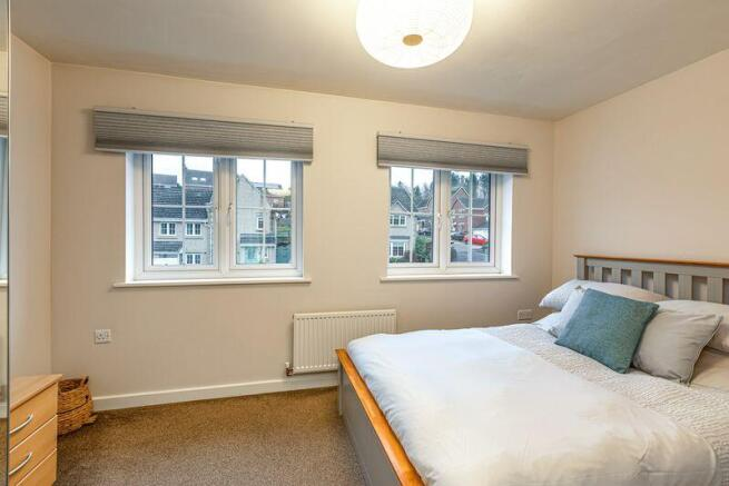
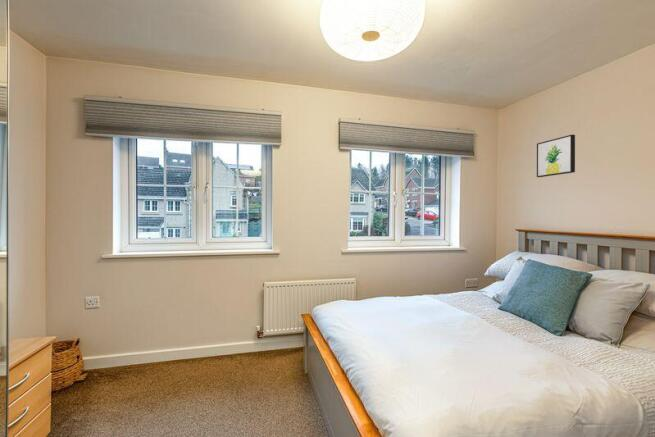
+ wall art (554, 157)
